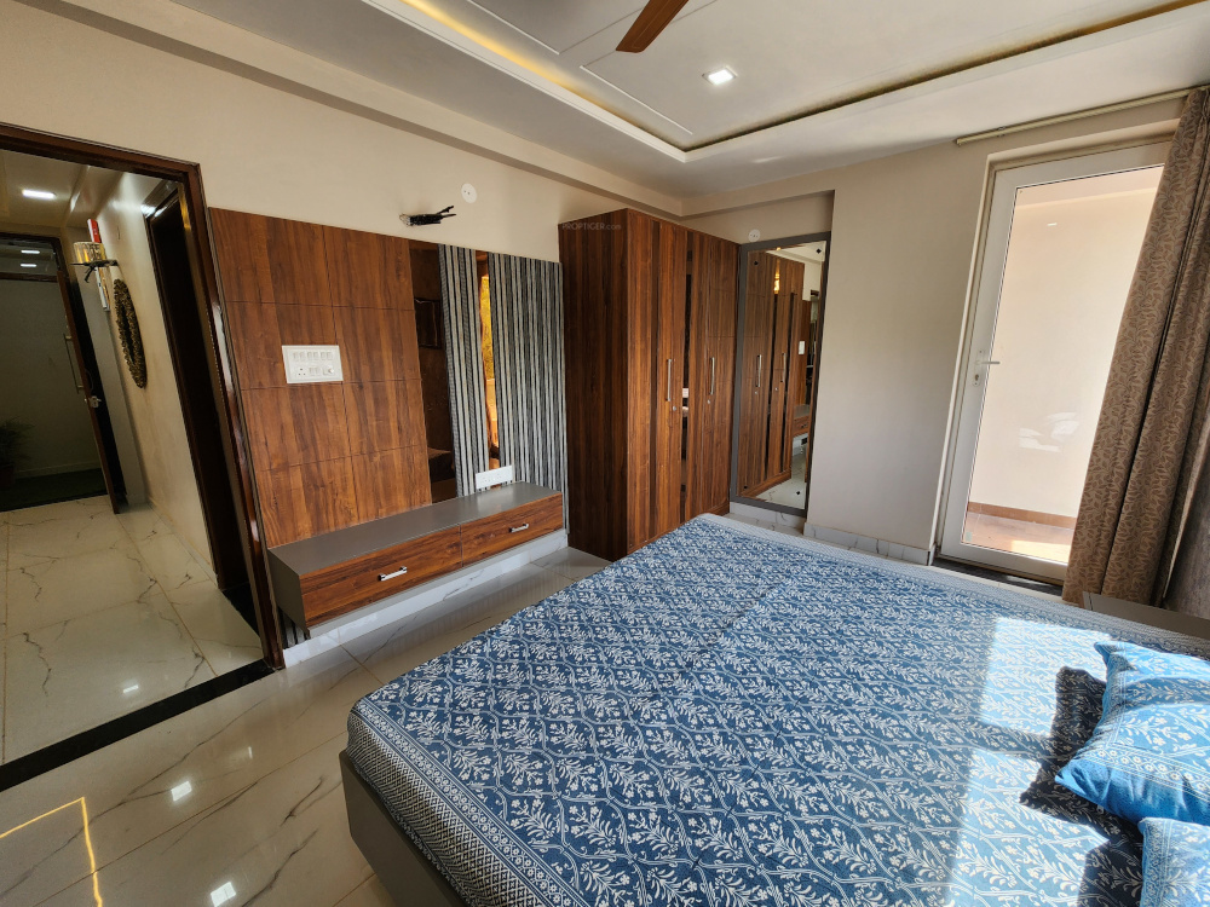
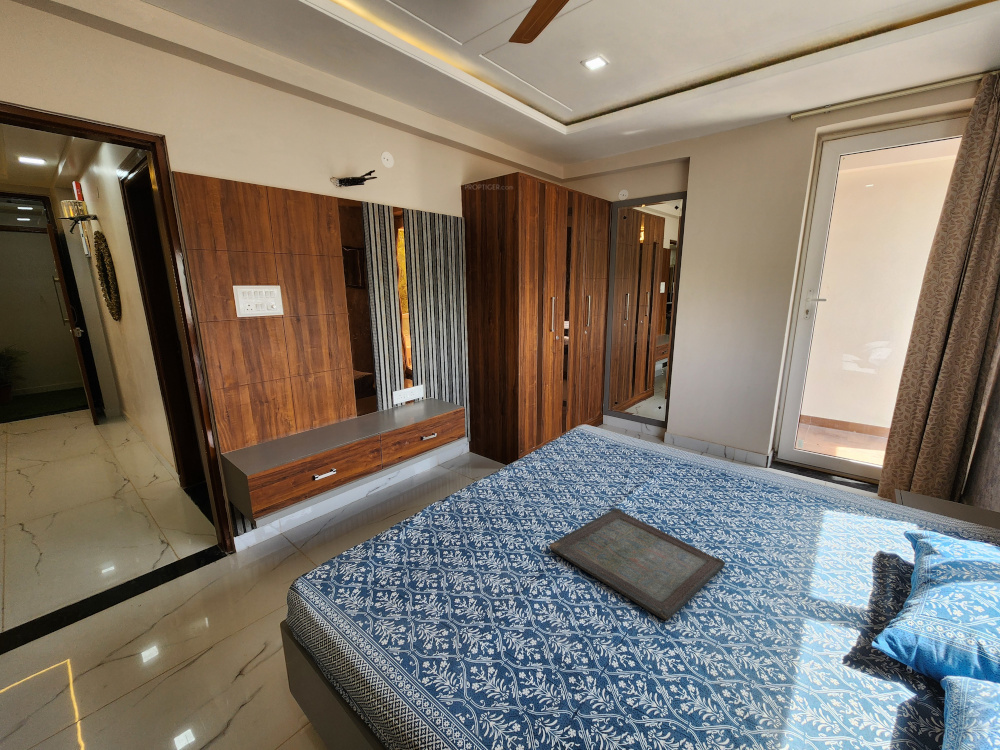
+ serving tray (634, 554)
